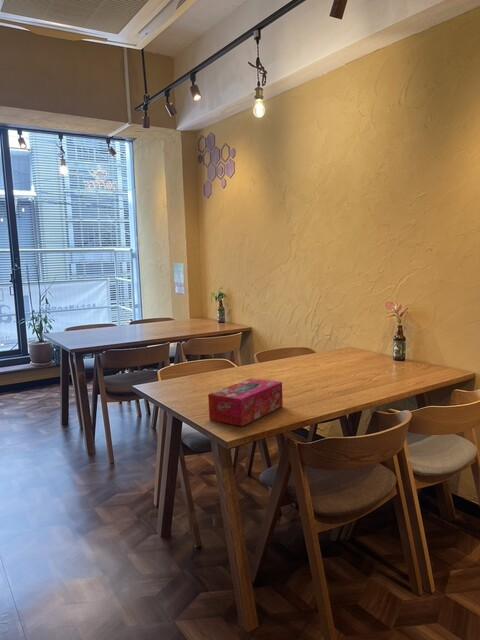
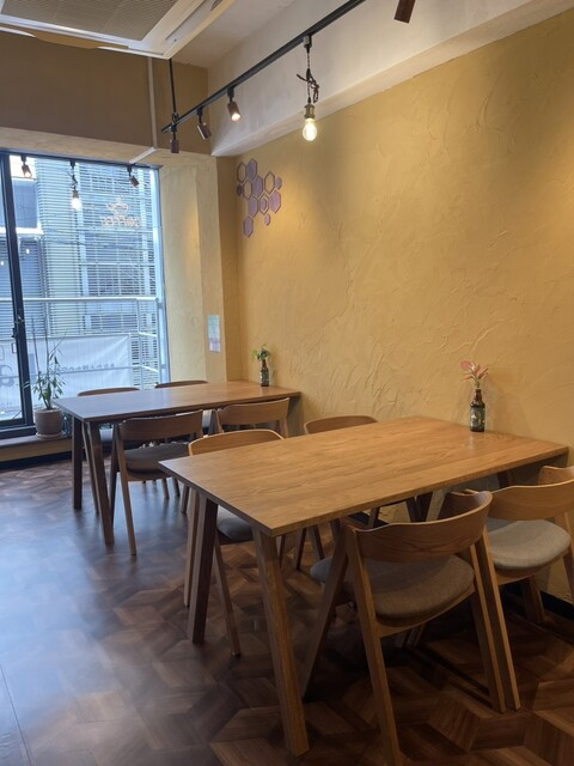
- tissue box (247, 400)
